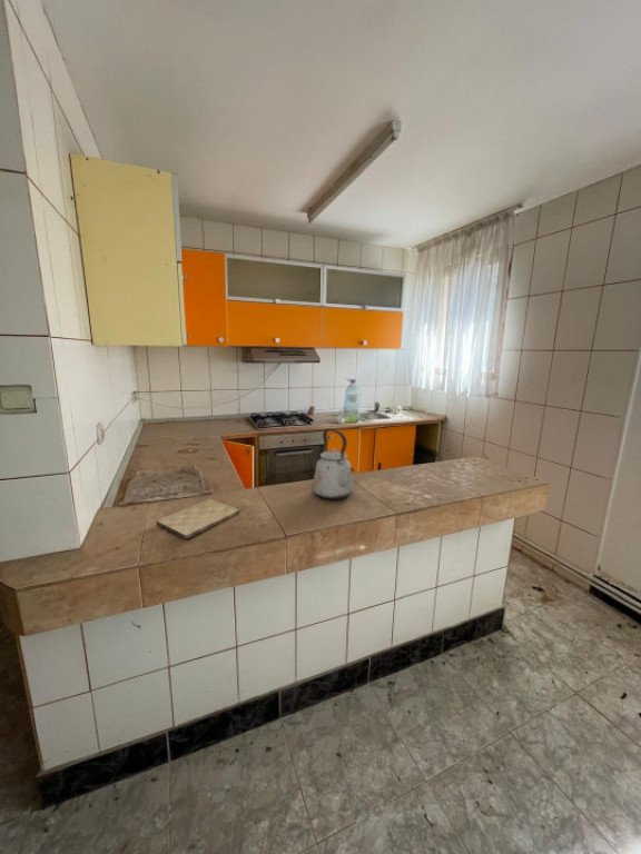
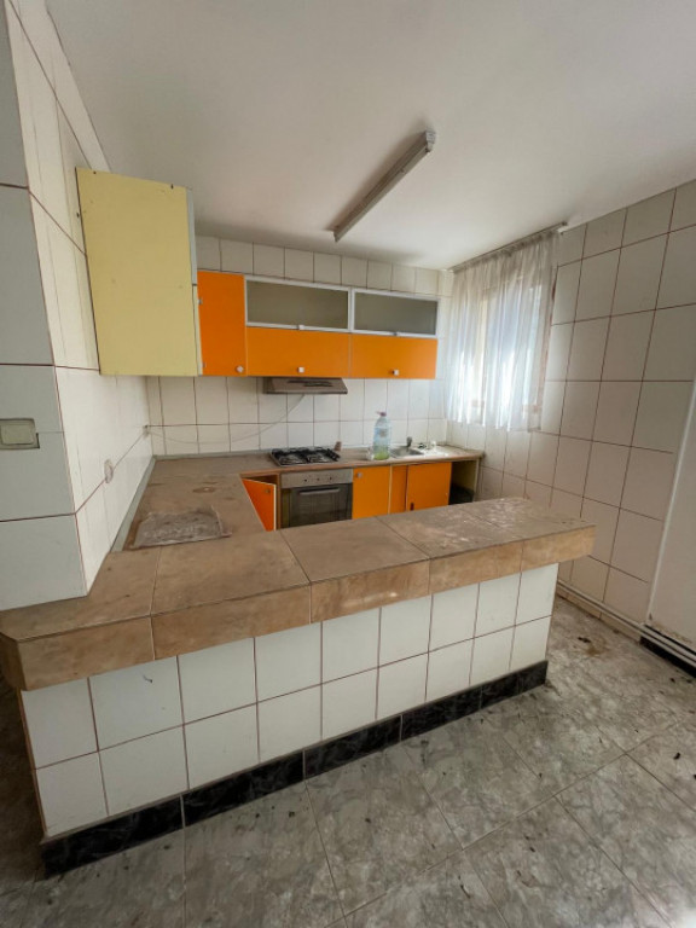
- kettle (337, 465)
- cutting board (199, 516)
